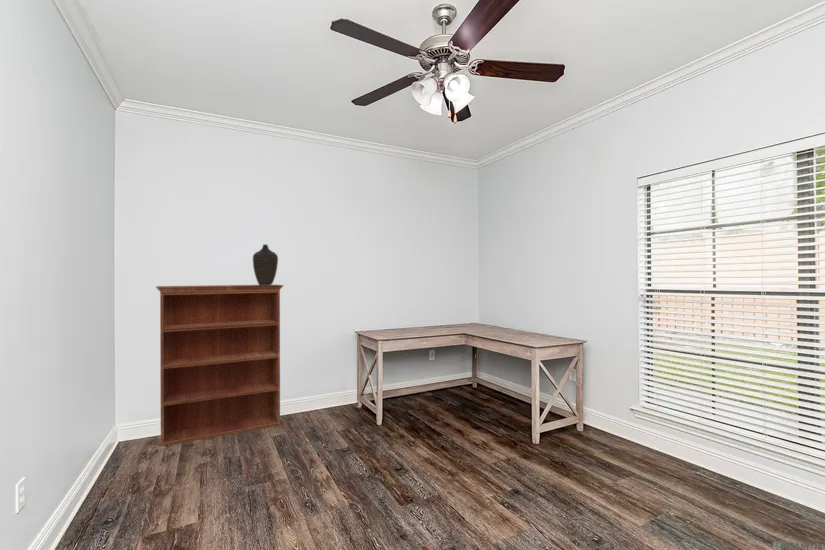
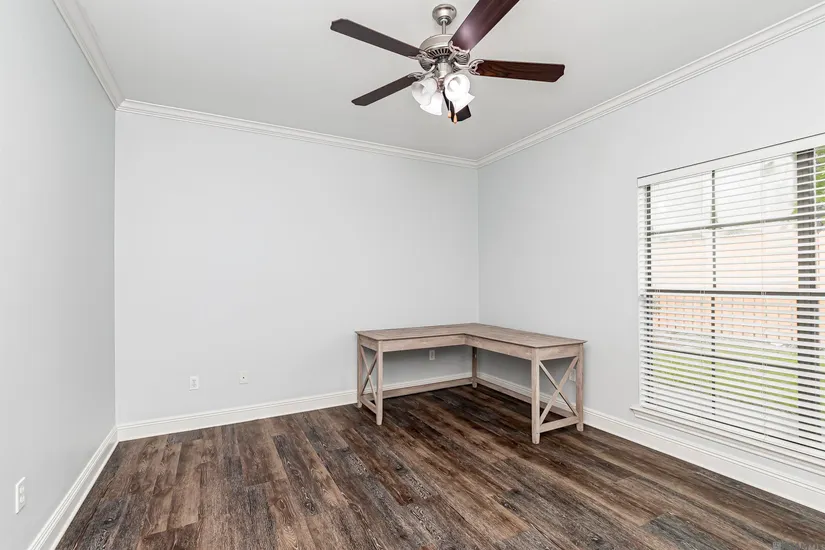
- decorative vase (265, 264)
- bookcase (222, 357)
